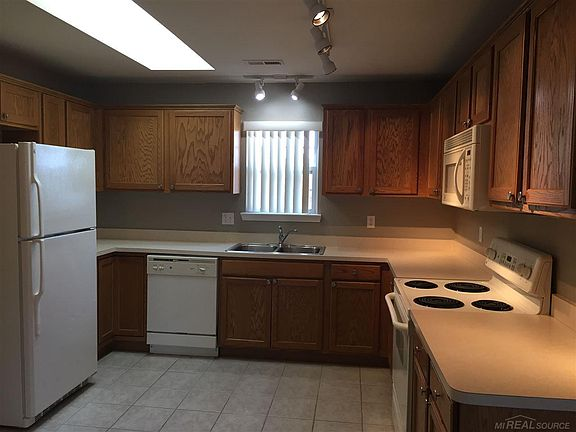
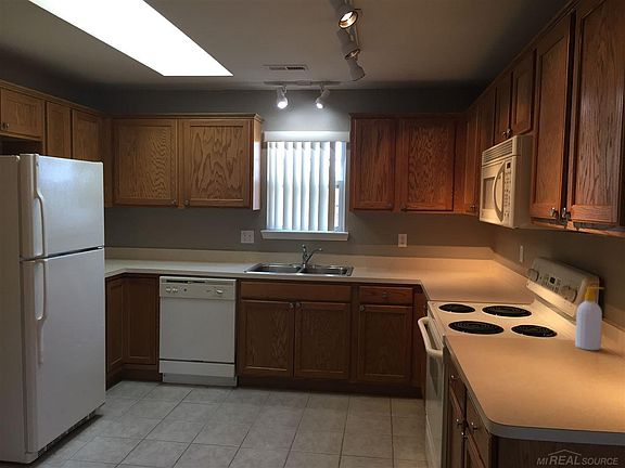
+ soap bottle (589, 316)
